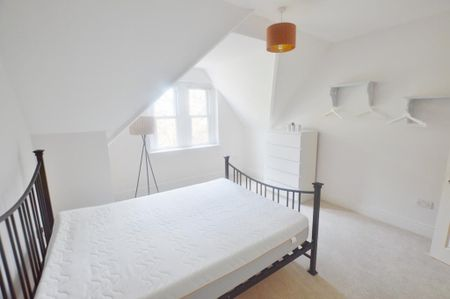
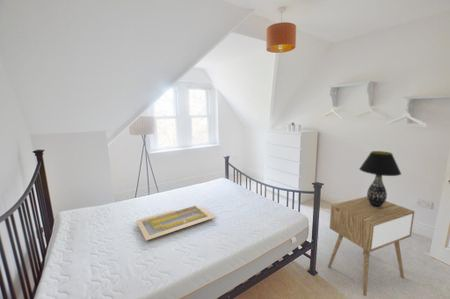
+ serving tray (176, 220)
+ nightstand (367, 240)
+ table lamp (378, 179)
